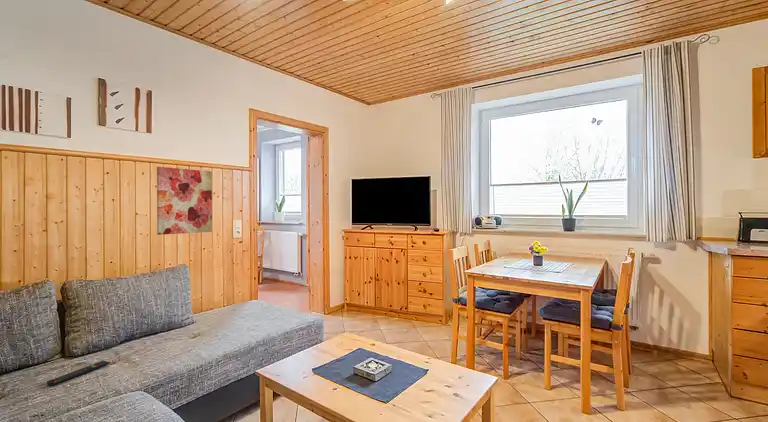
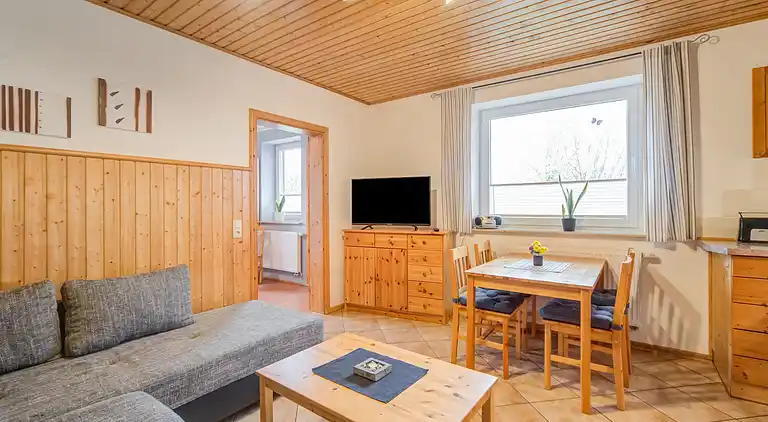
- remote control (79, 372)
- wall art (186, 201)
